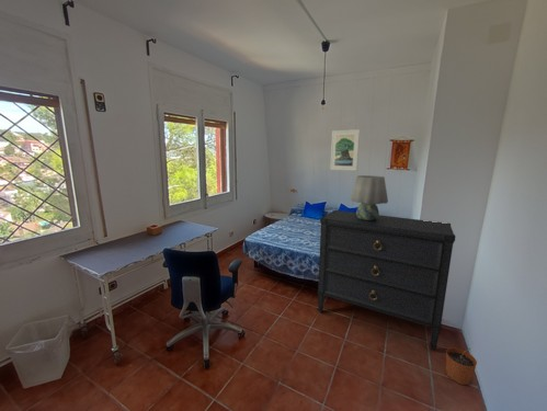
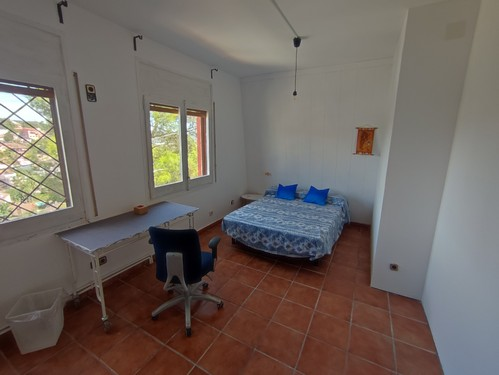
- plant pot (459, 361)
- table lamp (368, 197)
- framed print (344, 150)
- dresser (378, 271)
